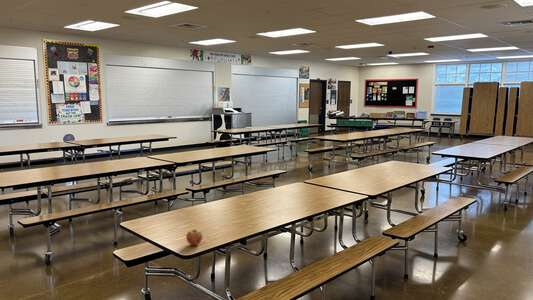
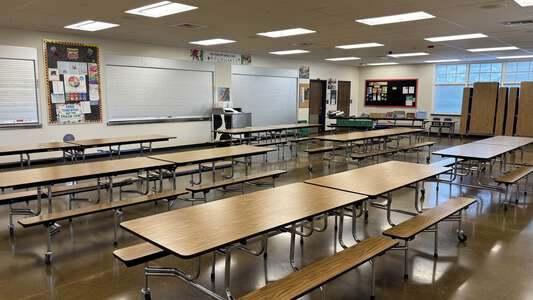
- fruit (194, 236)
